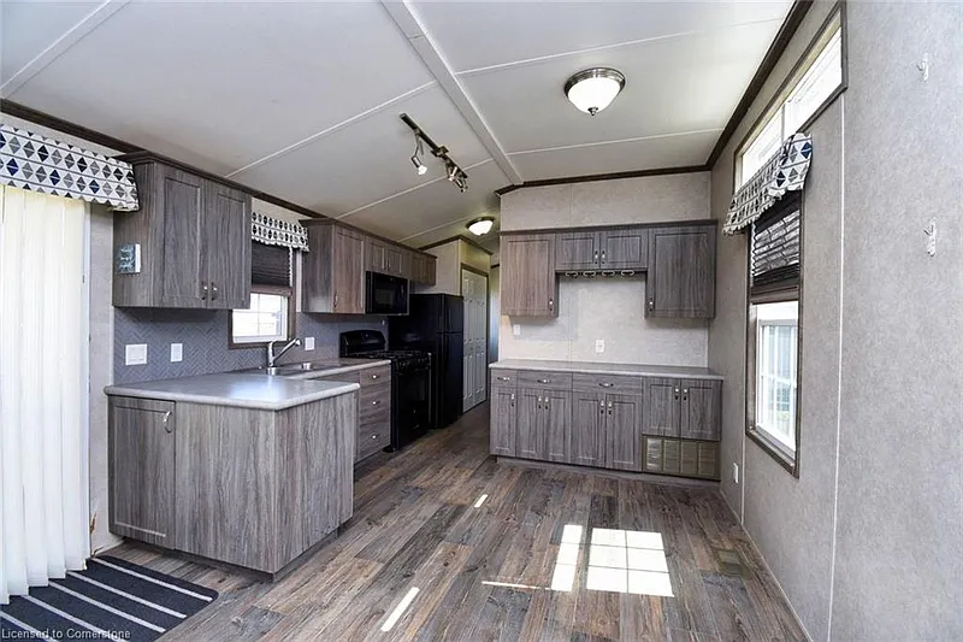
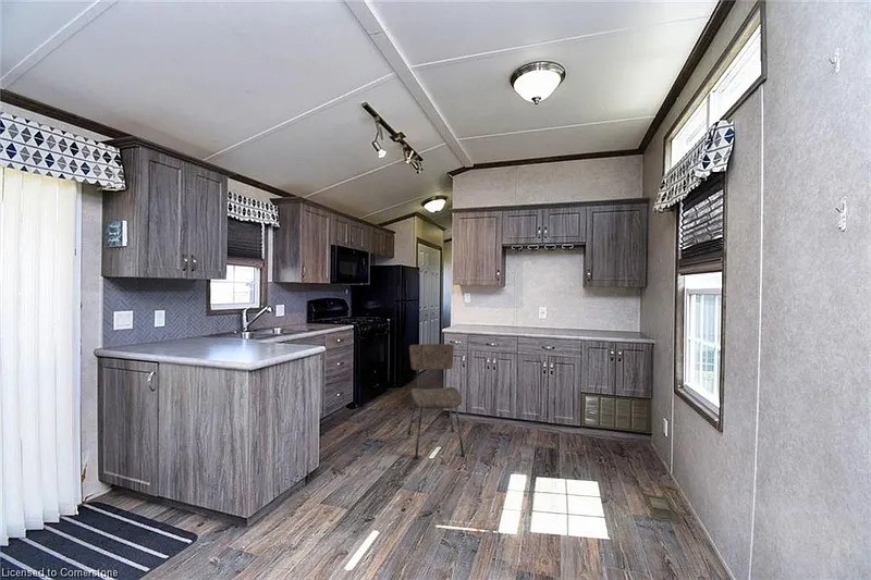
+ dining chair (434, 396)
